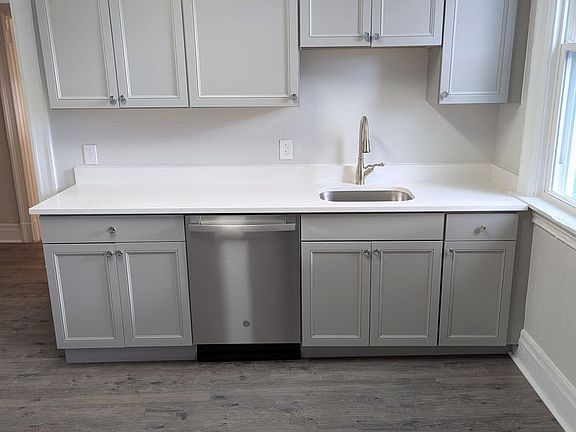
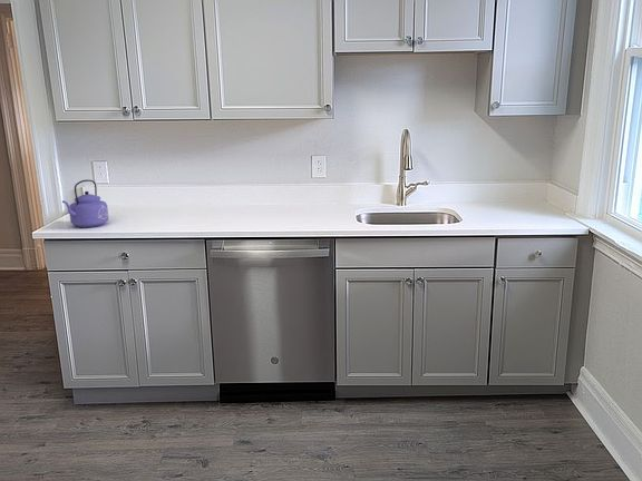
+ kettle (82, 203)
